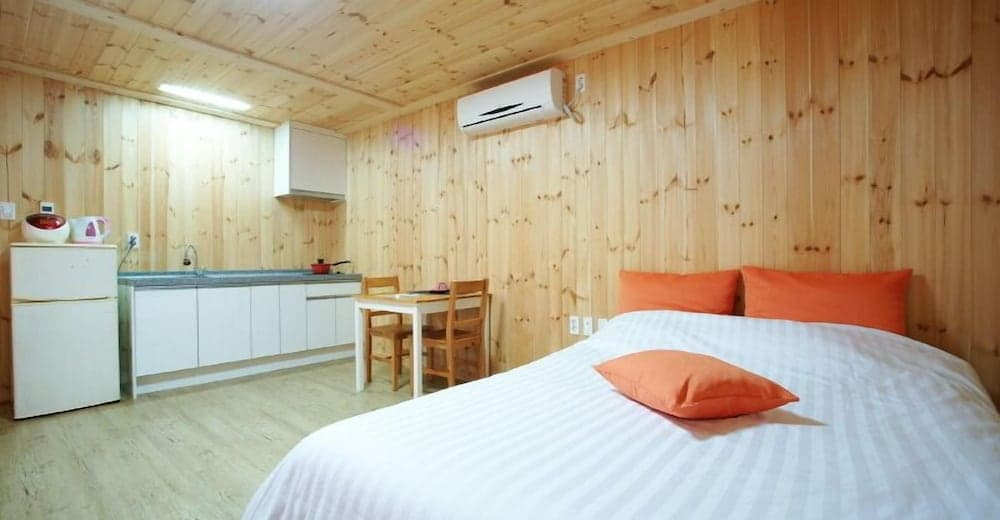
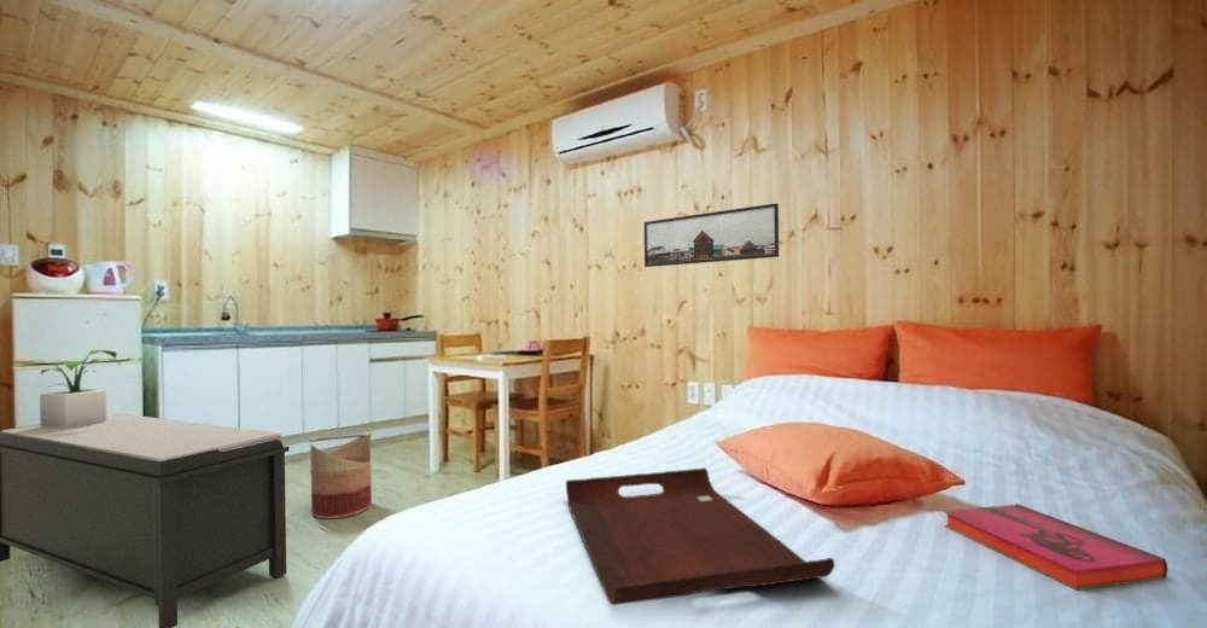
+ basket (342, 472)
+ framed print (705, 238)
+ serving tray (674, 523)
+ hardback book (1043, 540)
+ bench (134, 500)
+ potted plant (78, 386)
